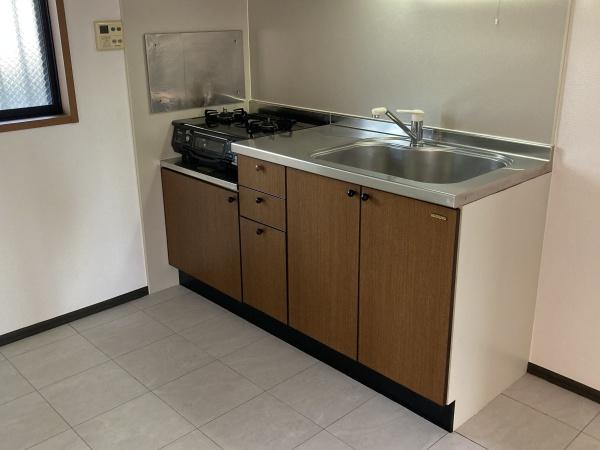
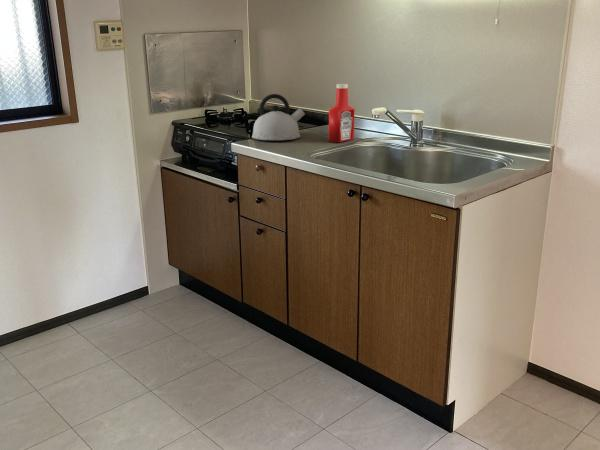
+ soap bottle (341, 112)
+ kettle (278, 115)
